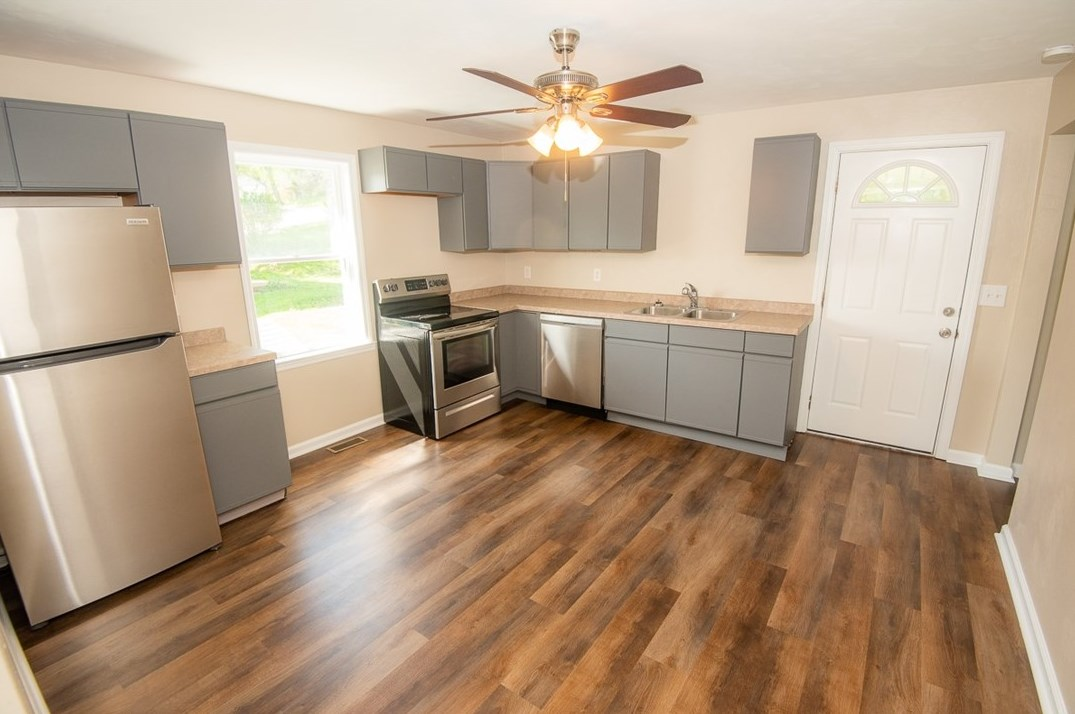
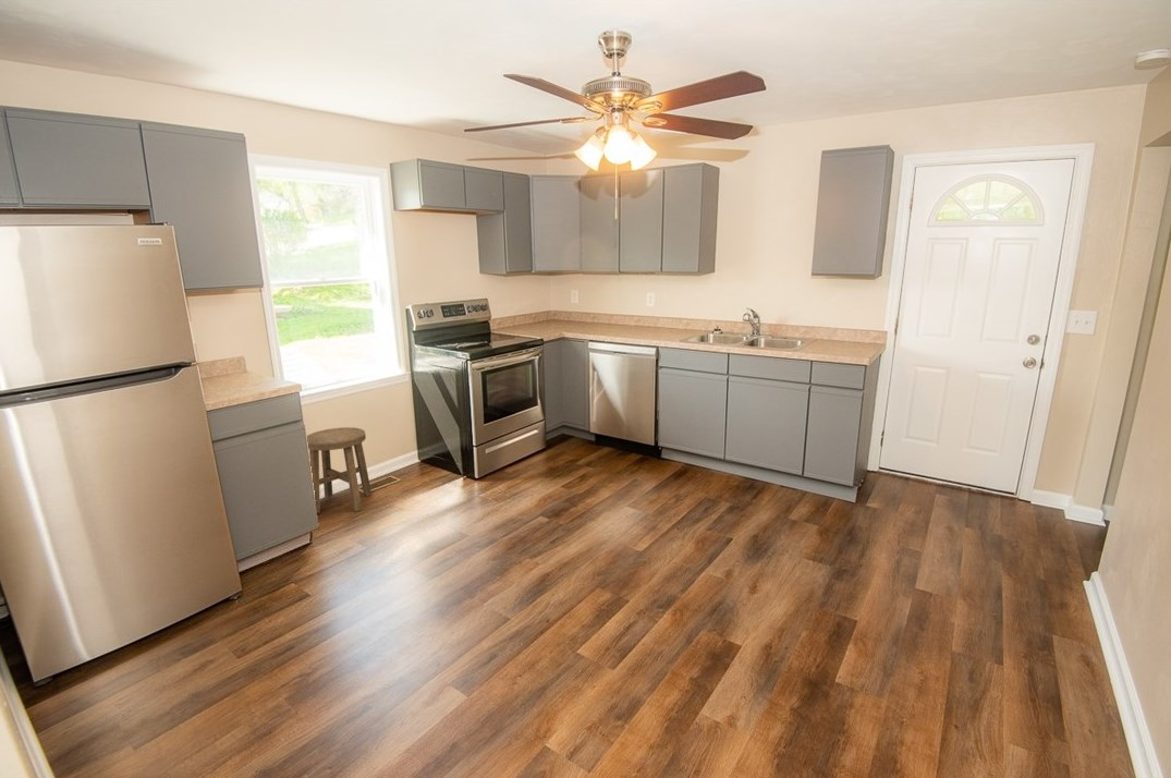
+ stool (337, 471)
